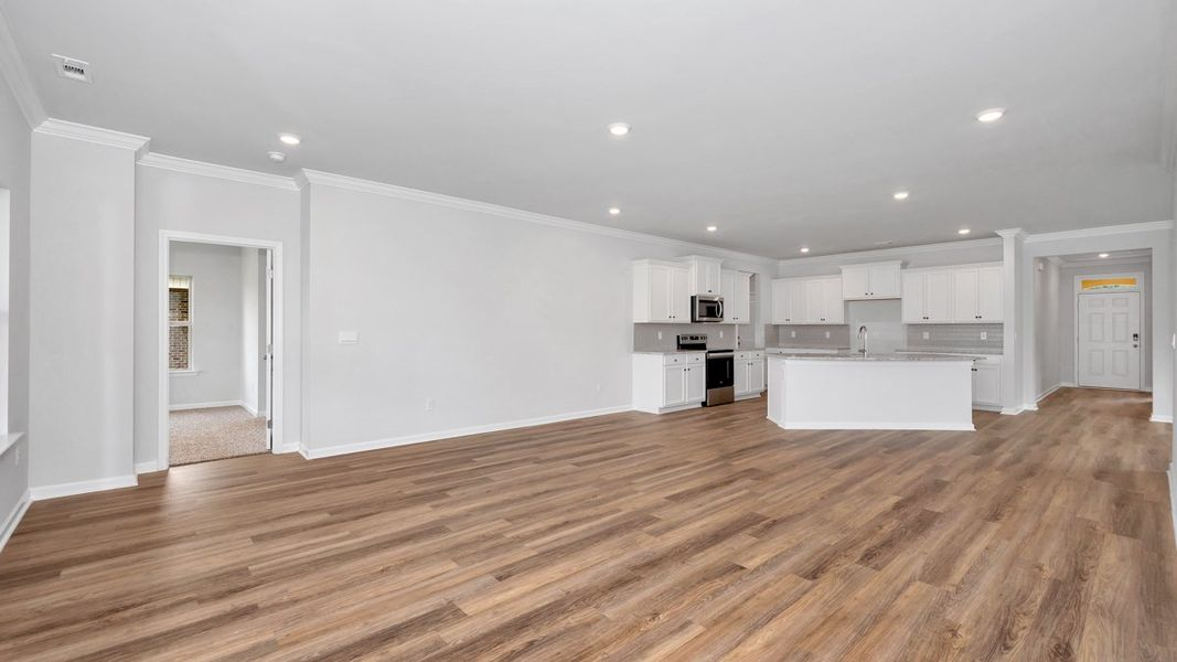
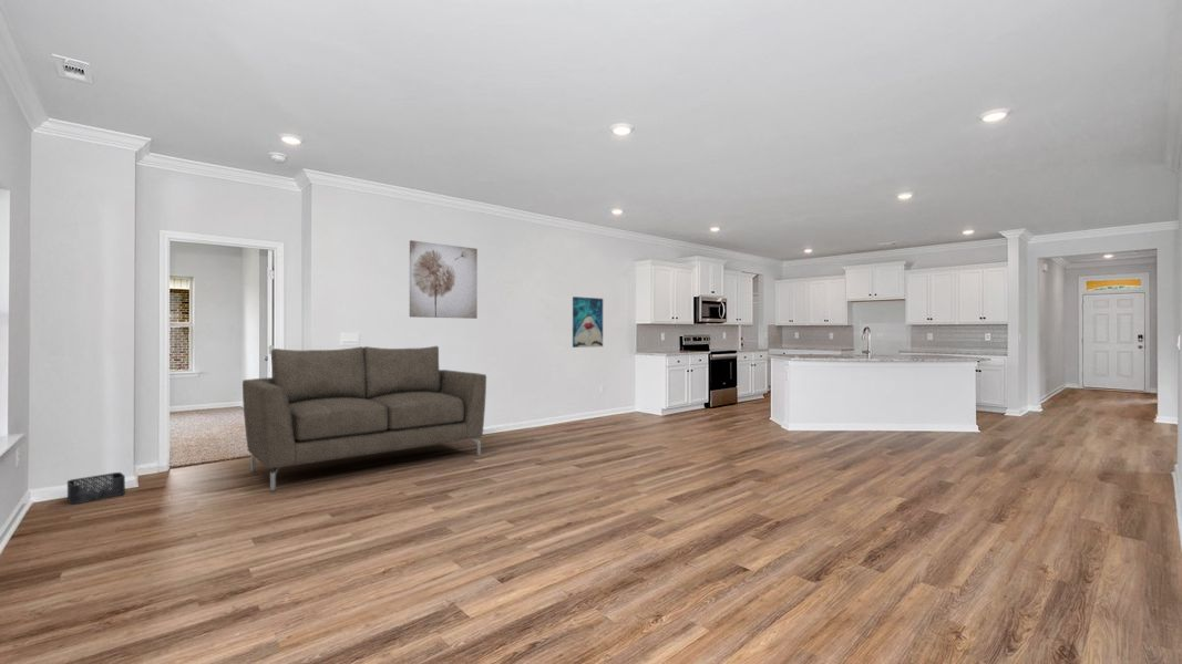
+ storage bin (96, 487)
+ wall art (444, 281)
+ sofa (371, 404)
+ wall art (587, 322)
